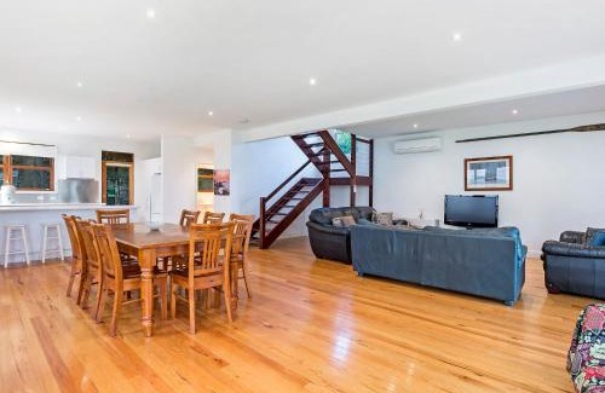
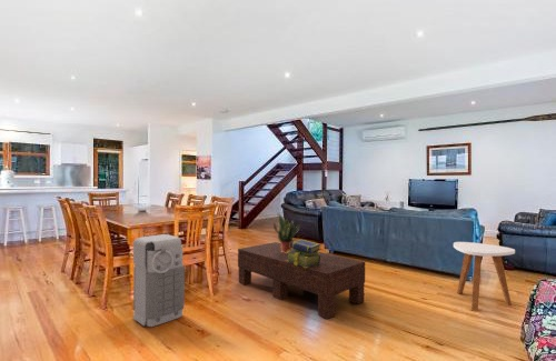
+ potted plant (288, 231)
+ side table (479, 273)
+ stack of books (305, 252)
+ grenade (158, 277)
+ coffee table (296, 272)
